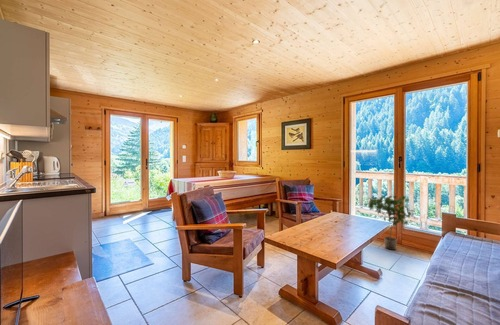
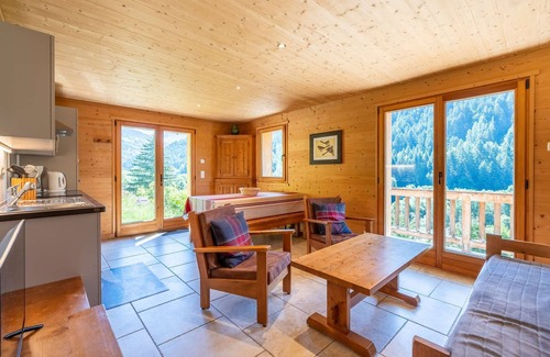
- potted plant (389, 221)
